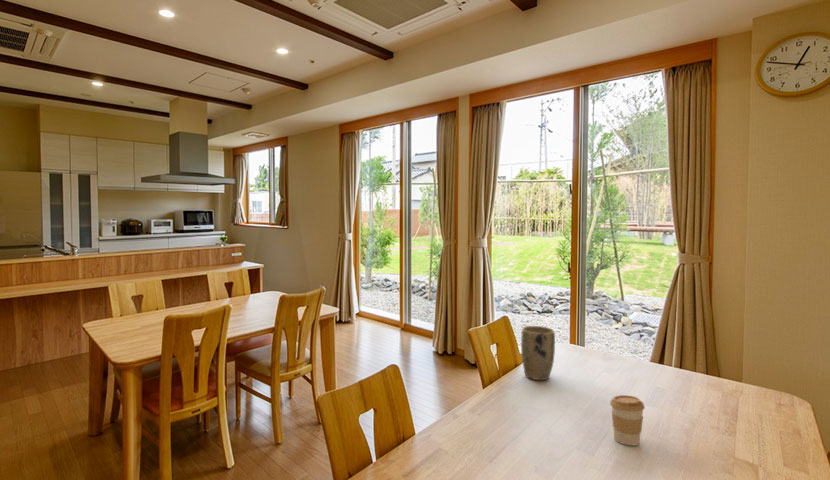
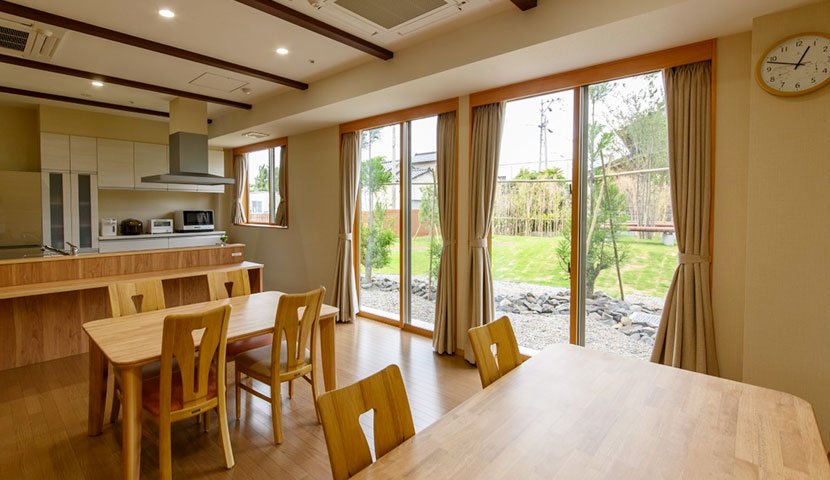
- plant pot (537, 352)
- coffee cup (626, 418)
